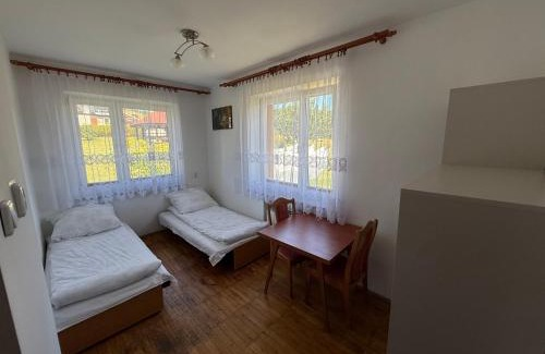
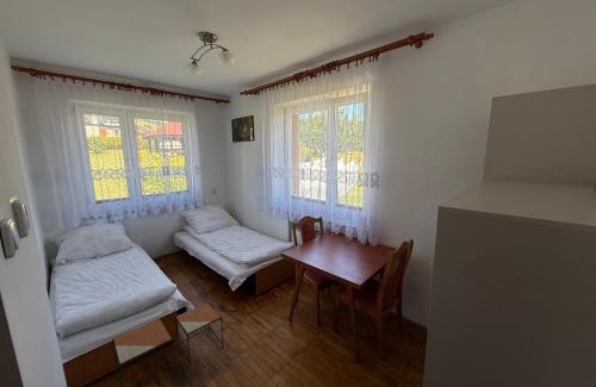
+ side table (172, 344)
